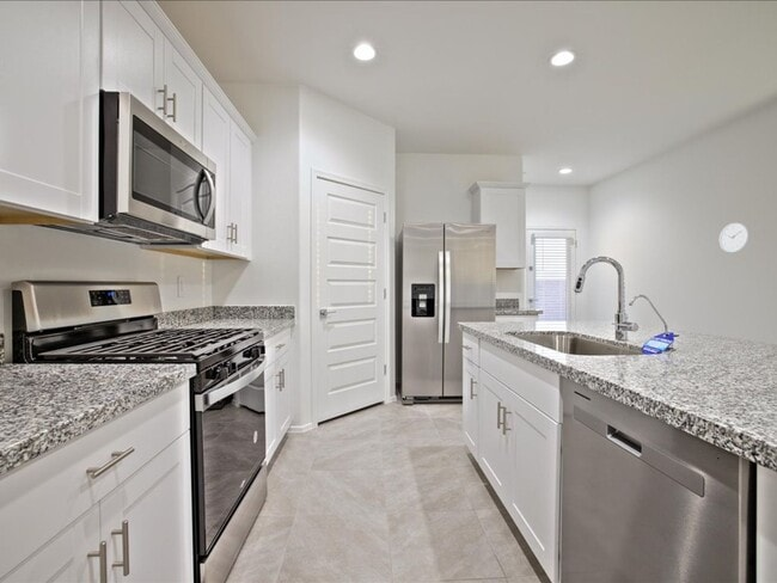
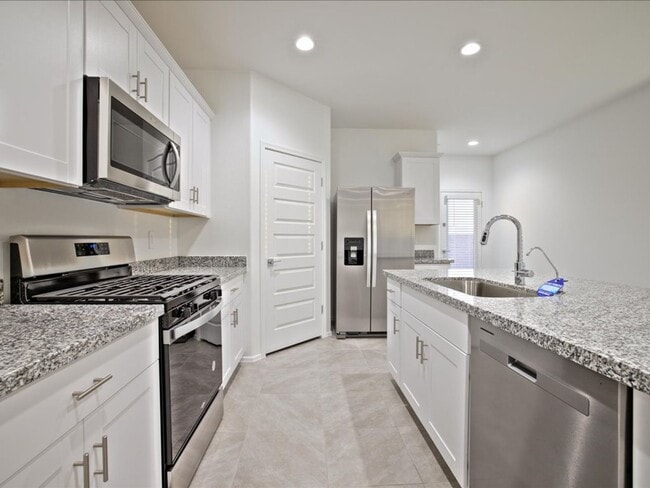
- wall clock (733, 238)
